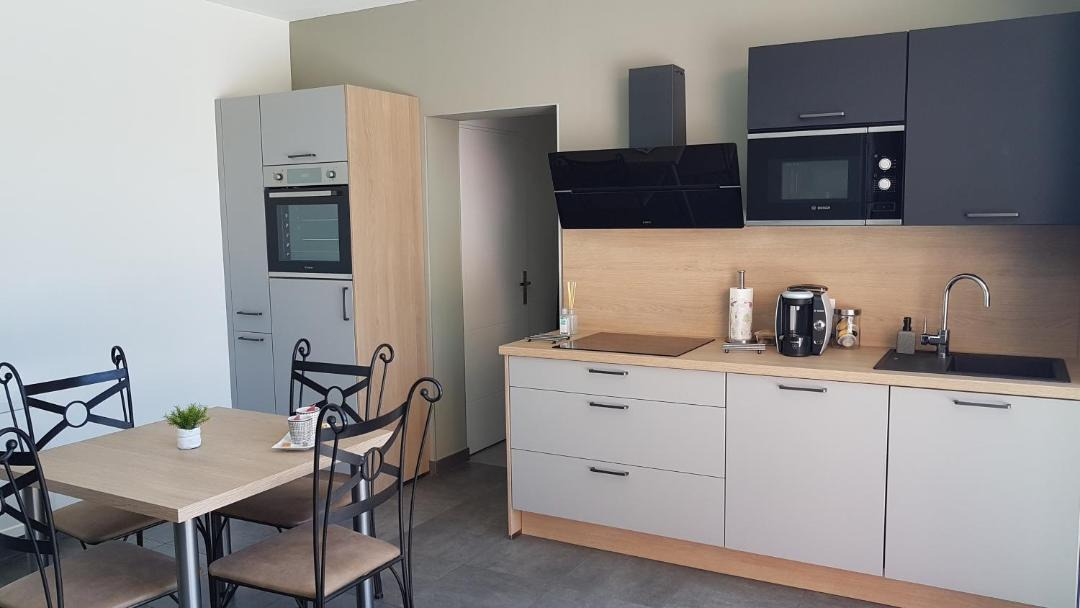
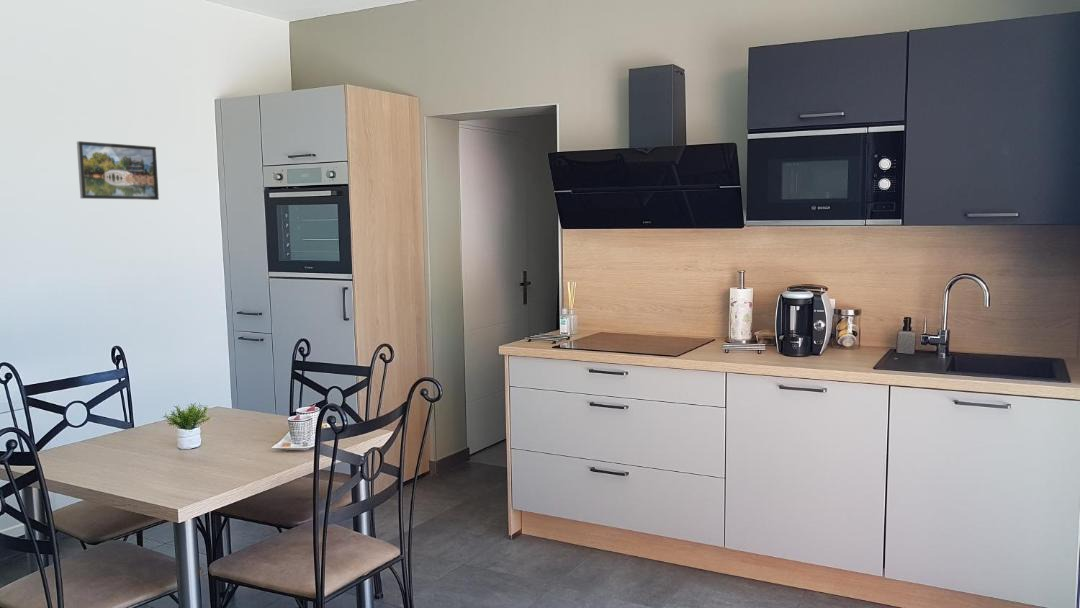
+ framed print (119, 171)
